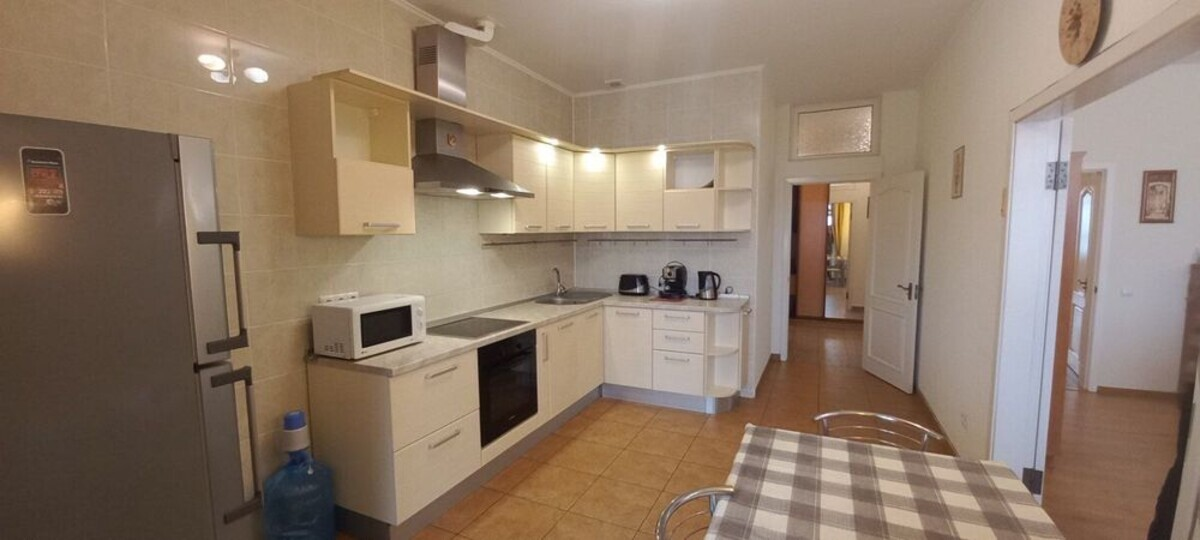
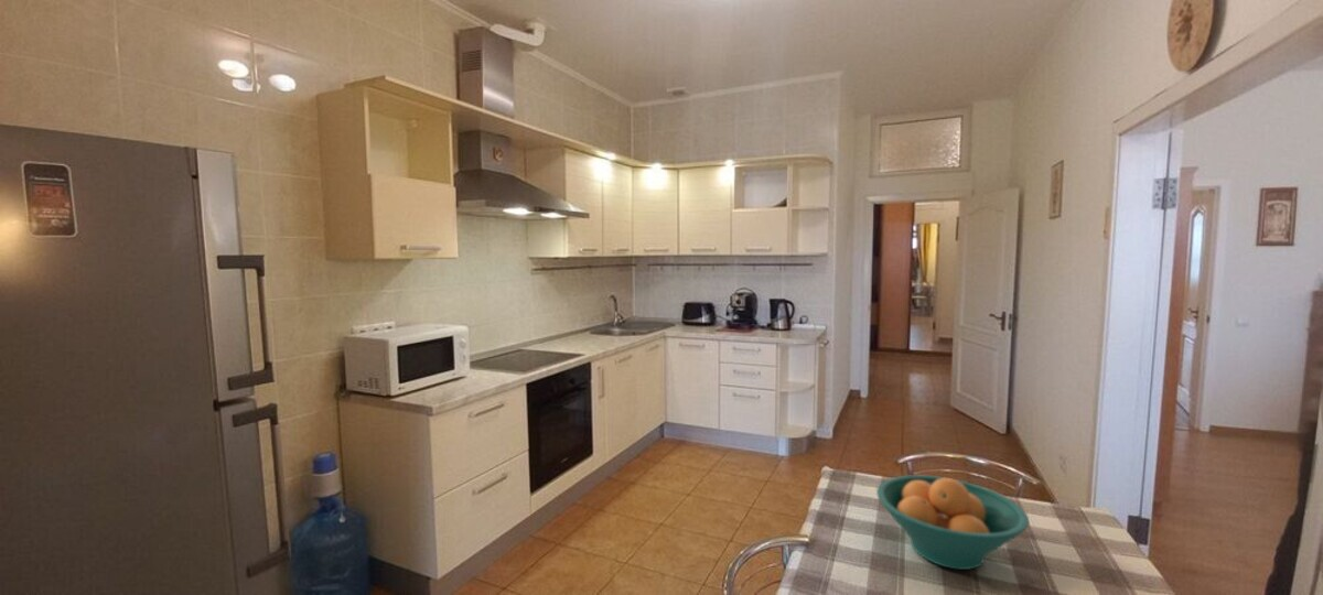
+ fruit bowl (947, 516)
